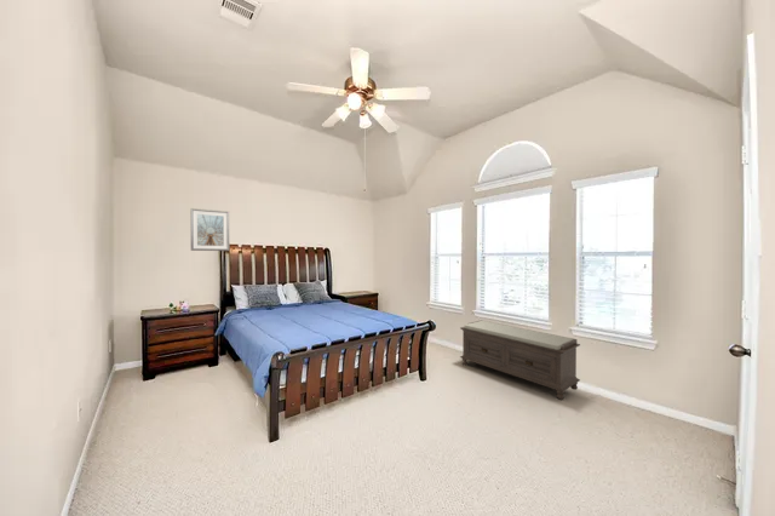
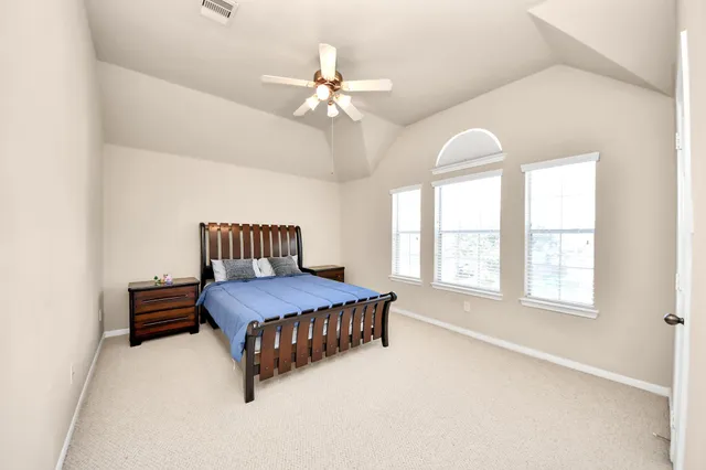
- picture frame (209, 230)
- bench (513, 352)
